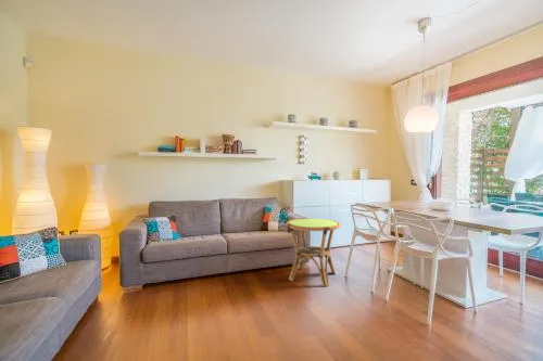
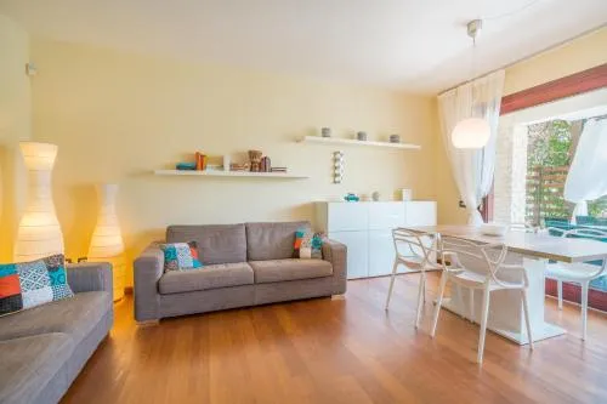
- side table (313, 249)
